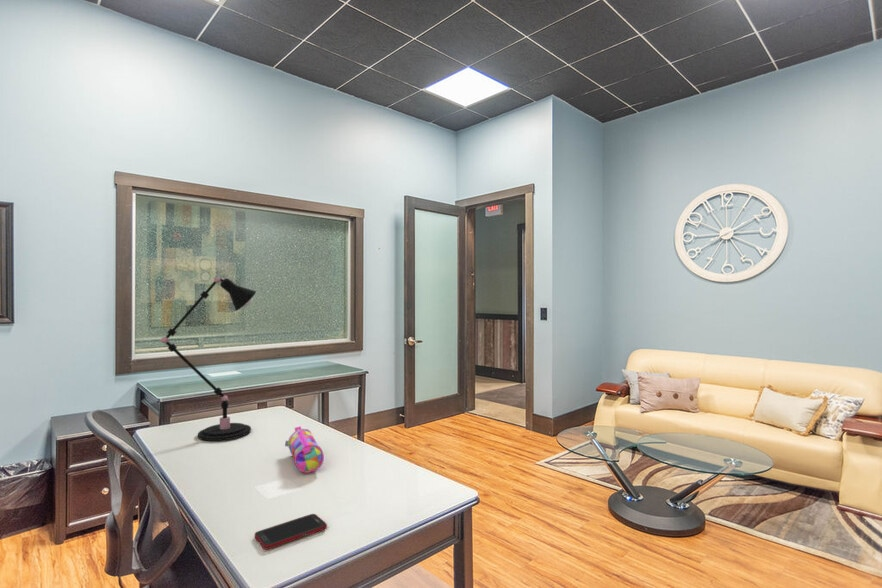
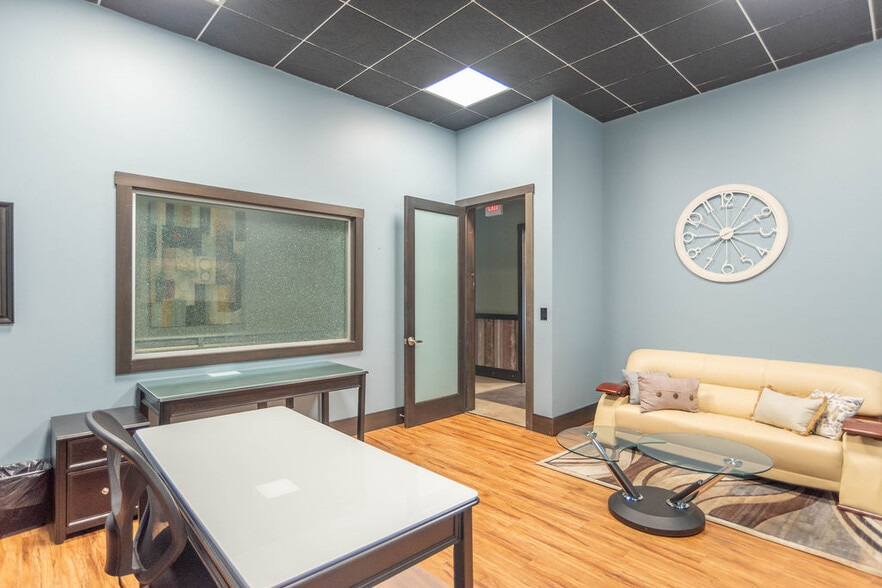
- cell phone (291, 530)
- desk lamp (199, 371)
- pencil case (304, 448)
